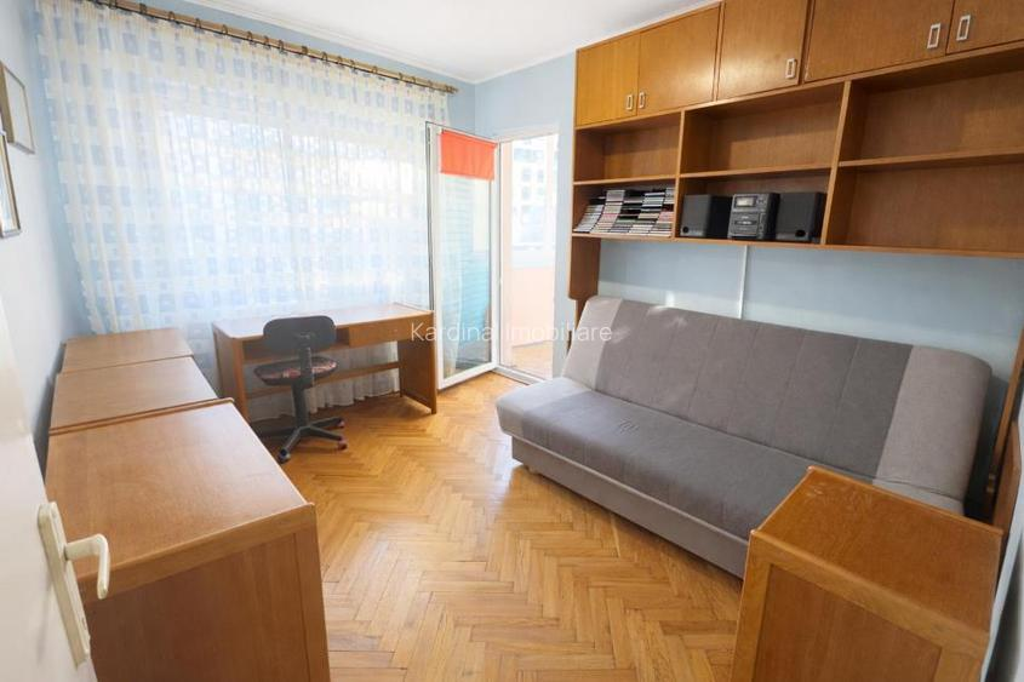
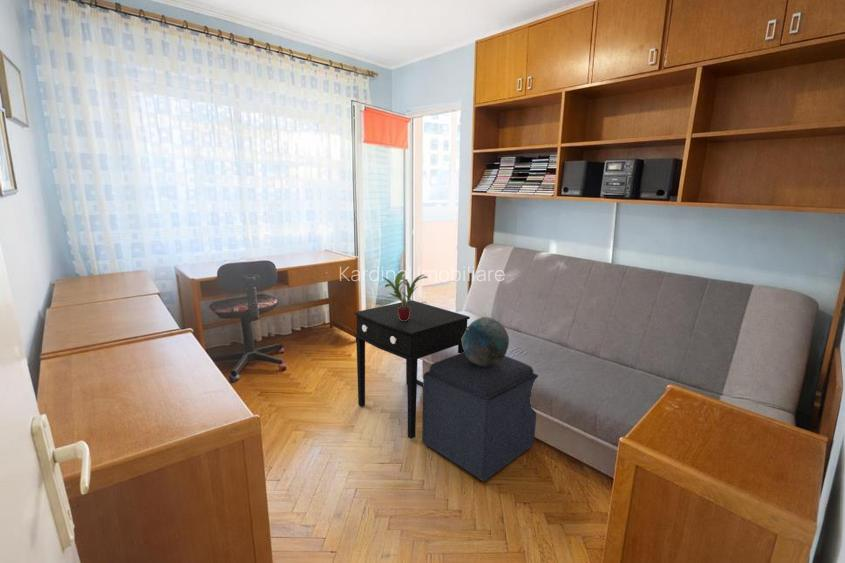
+ ottoman (479, 404)
+ decorative bowl (484, 342)
+ side table (409, 362)
+ potted plant (407, 297)
